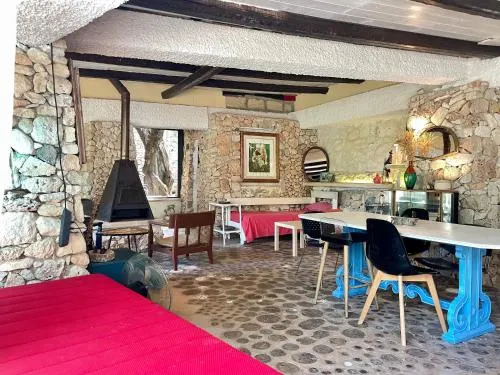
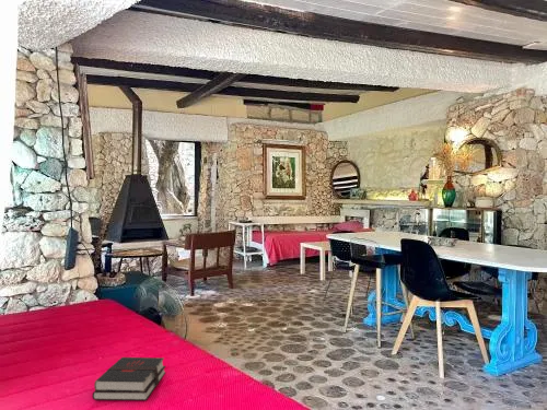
+ hardback book (131, 376)
